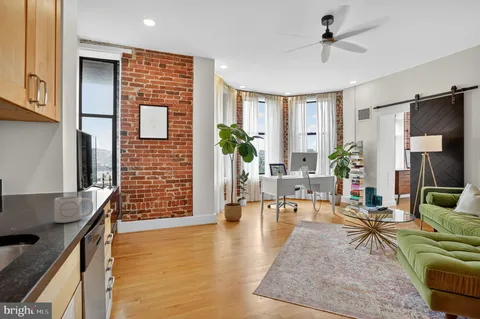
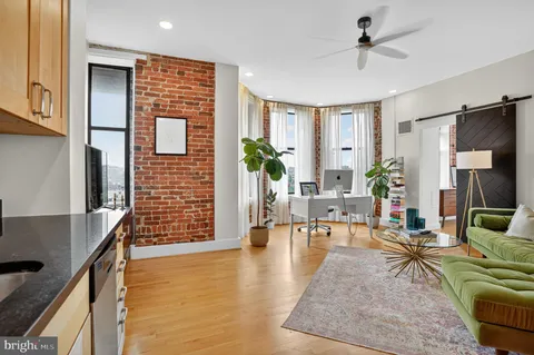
- mug (74, 208)
